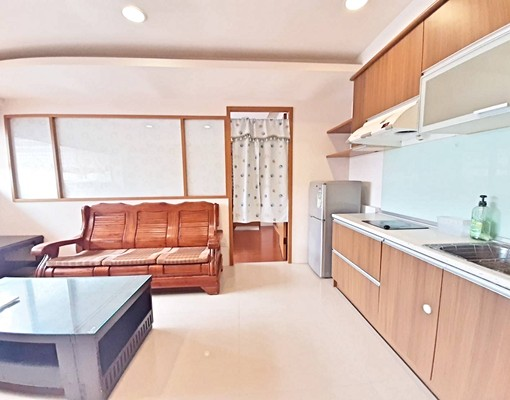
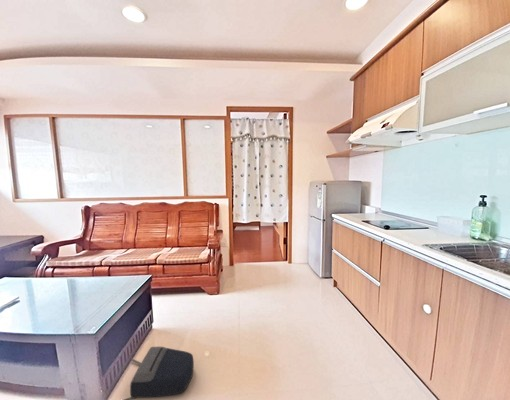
+ backpack (155, 369)
